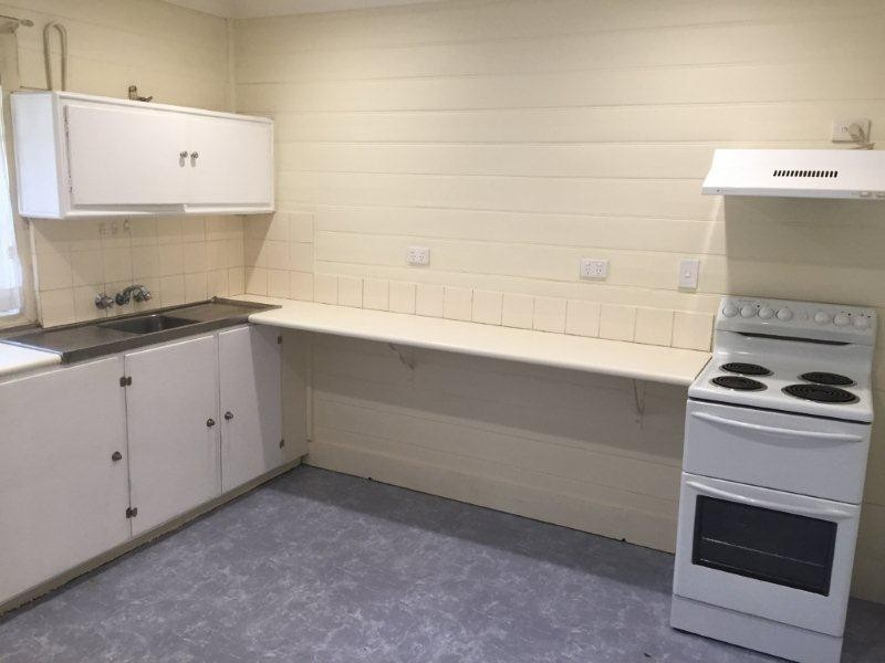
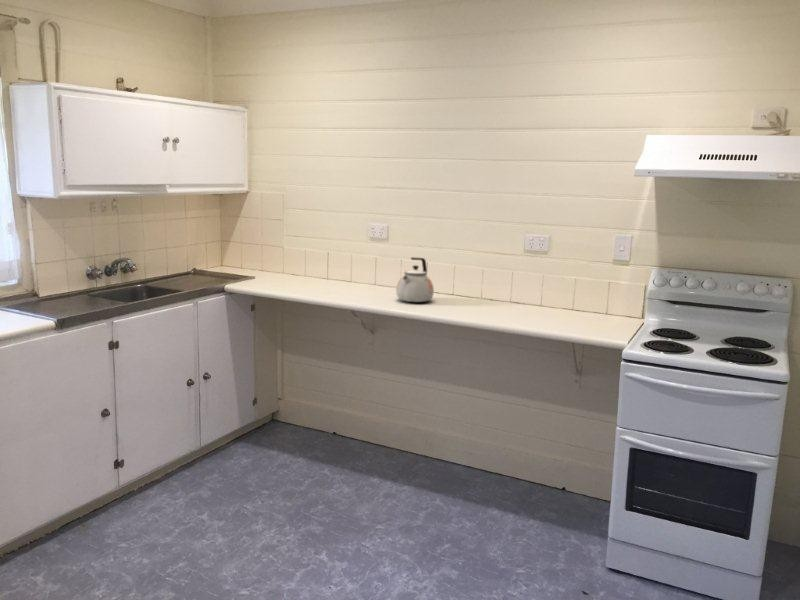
+ kettle (415, 279)
